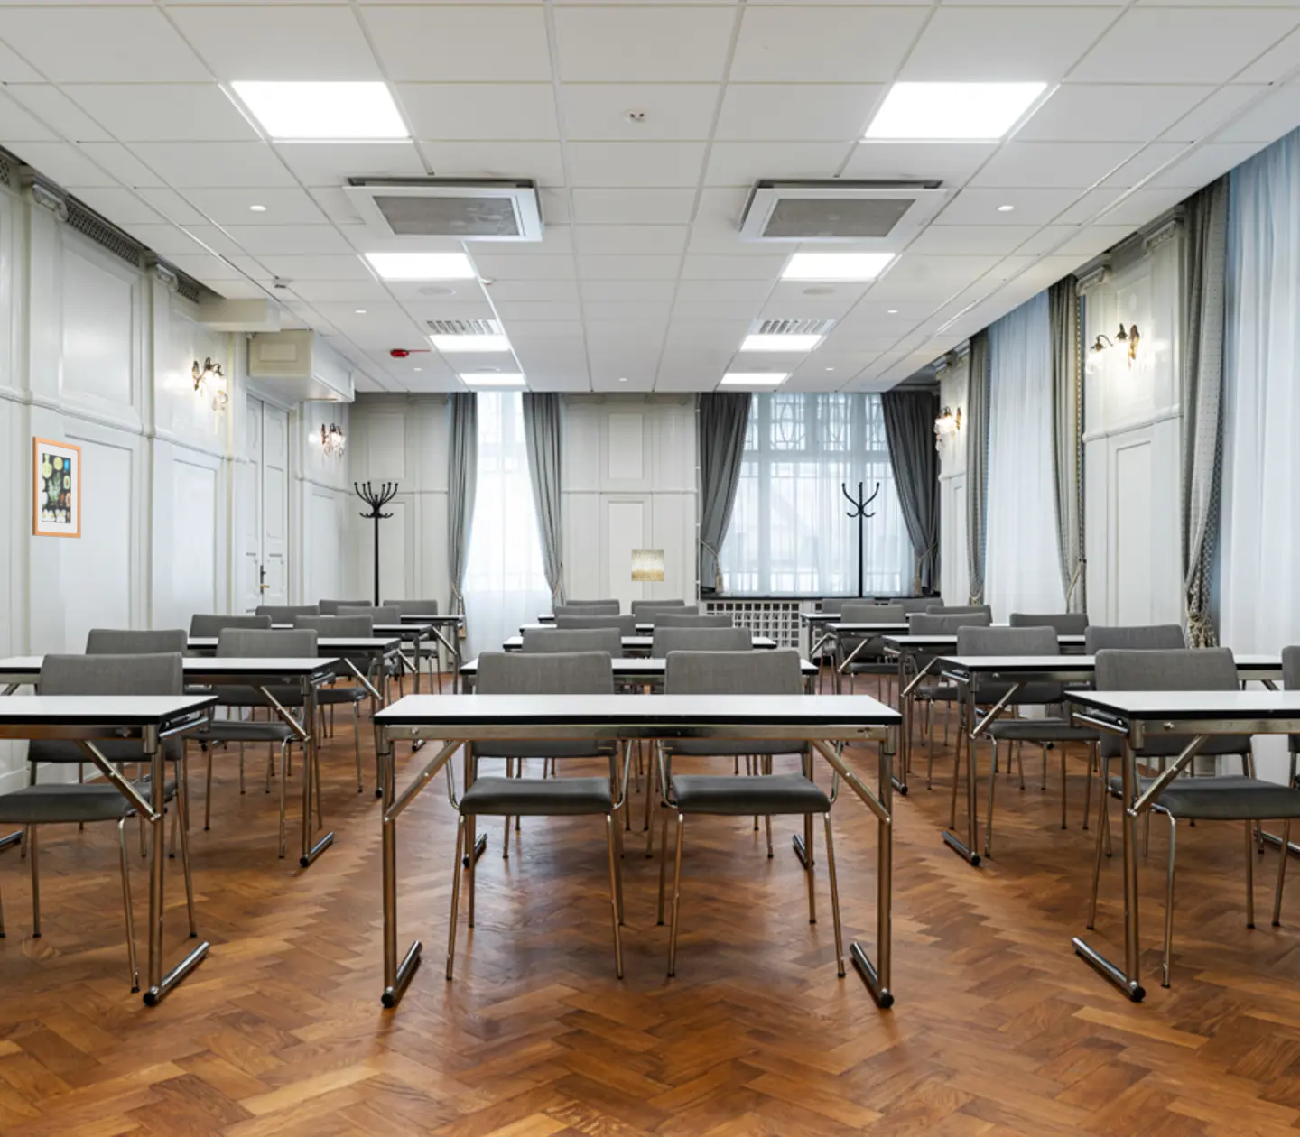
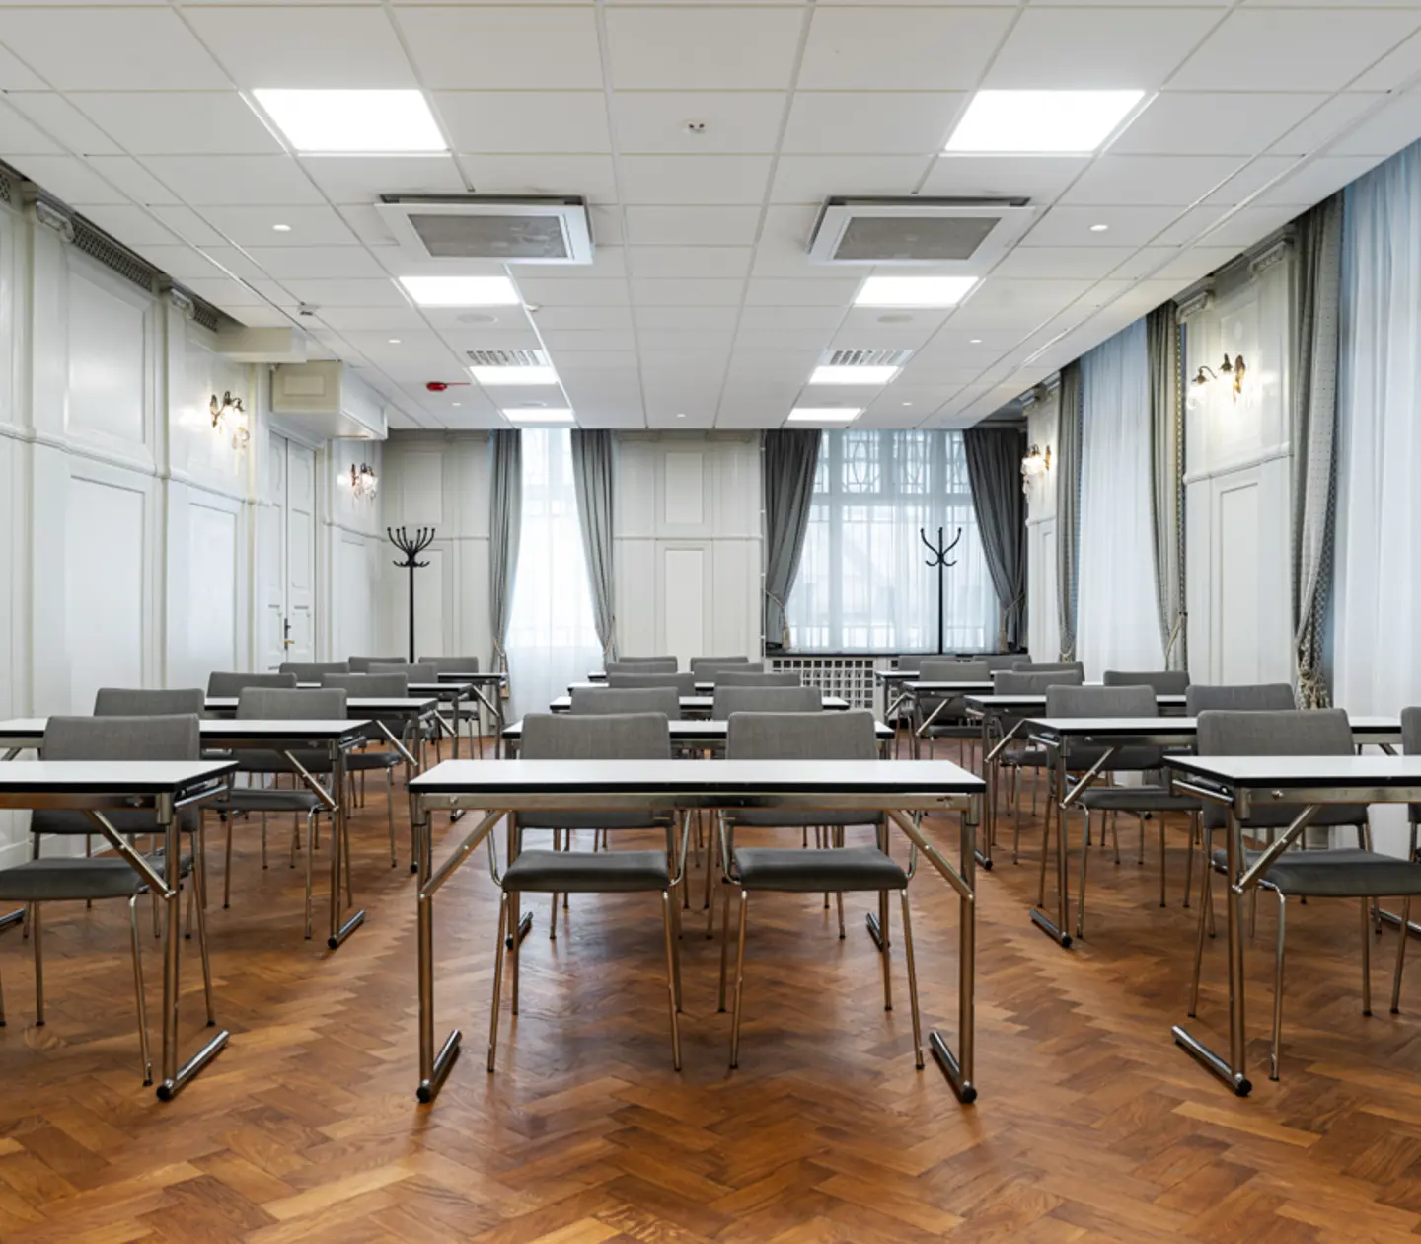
- wall art (56, 489)
- wall art (648, 565)
